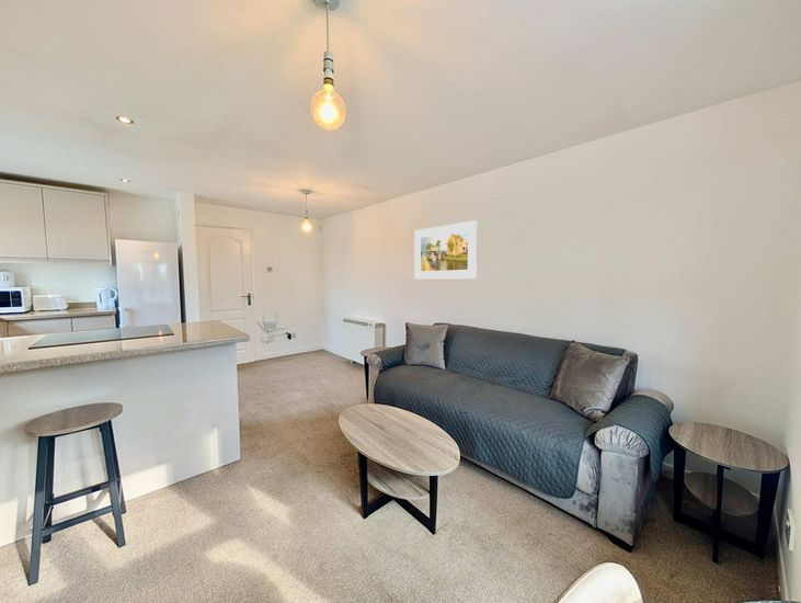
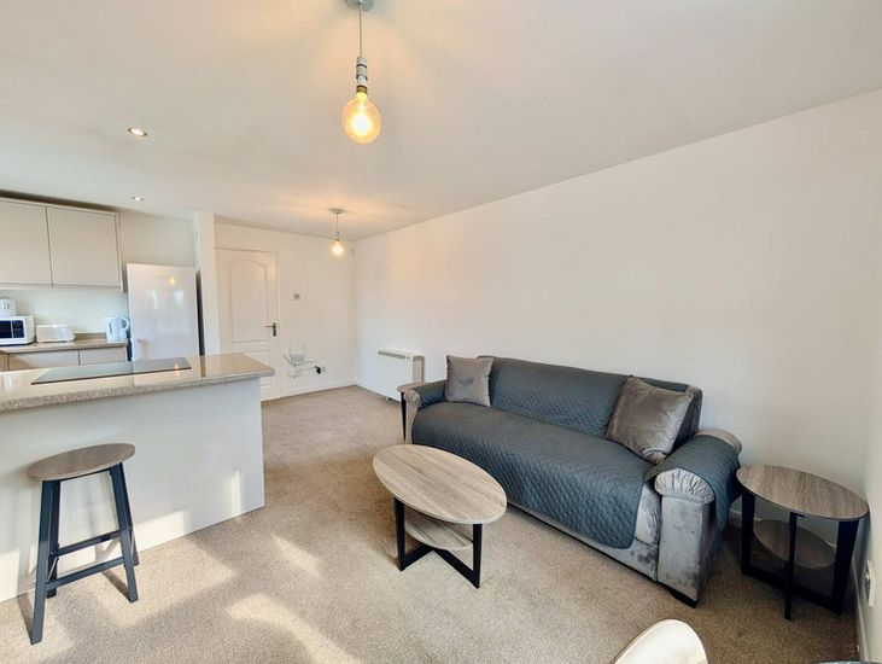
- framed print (443, 252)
